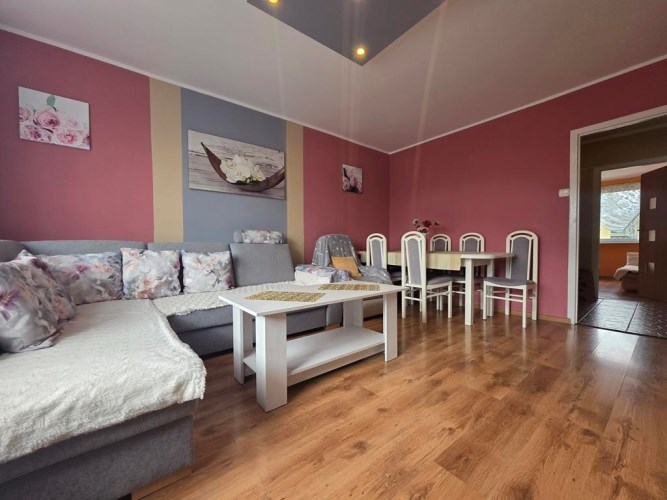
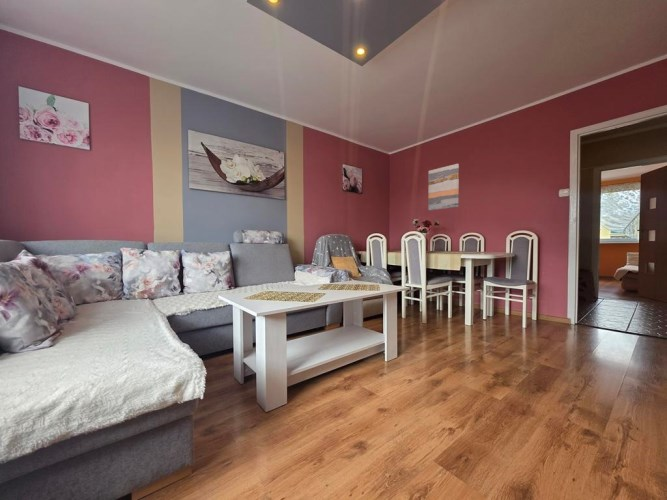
+ wall art (442, 188)
